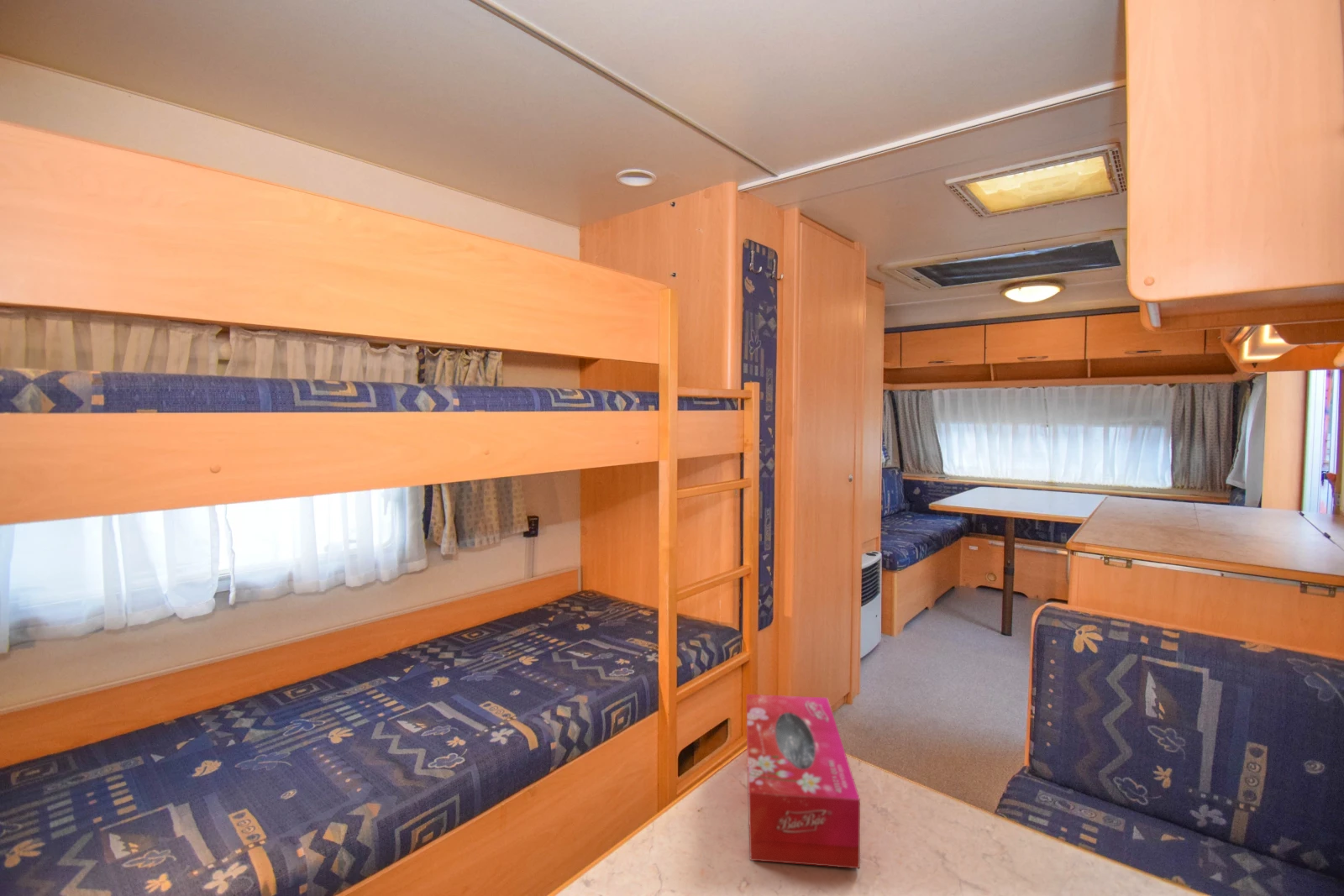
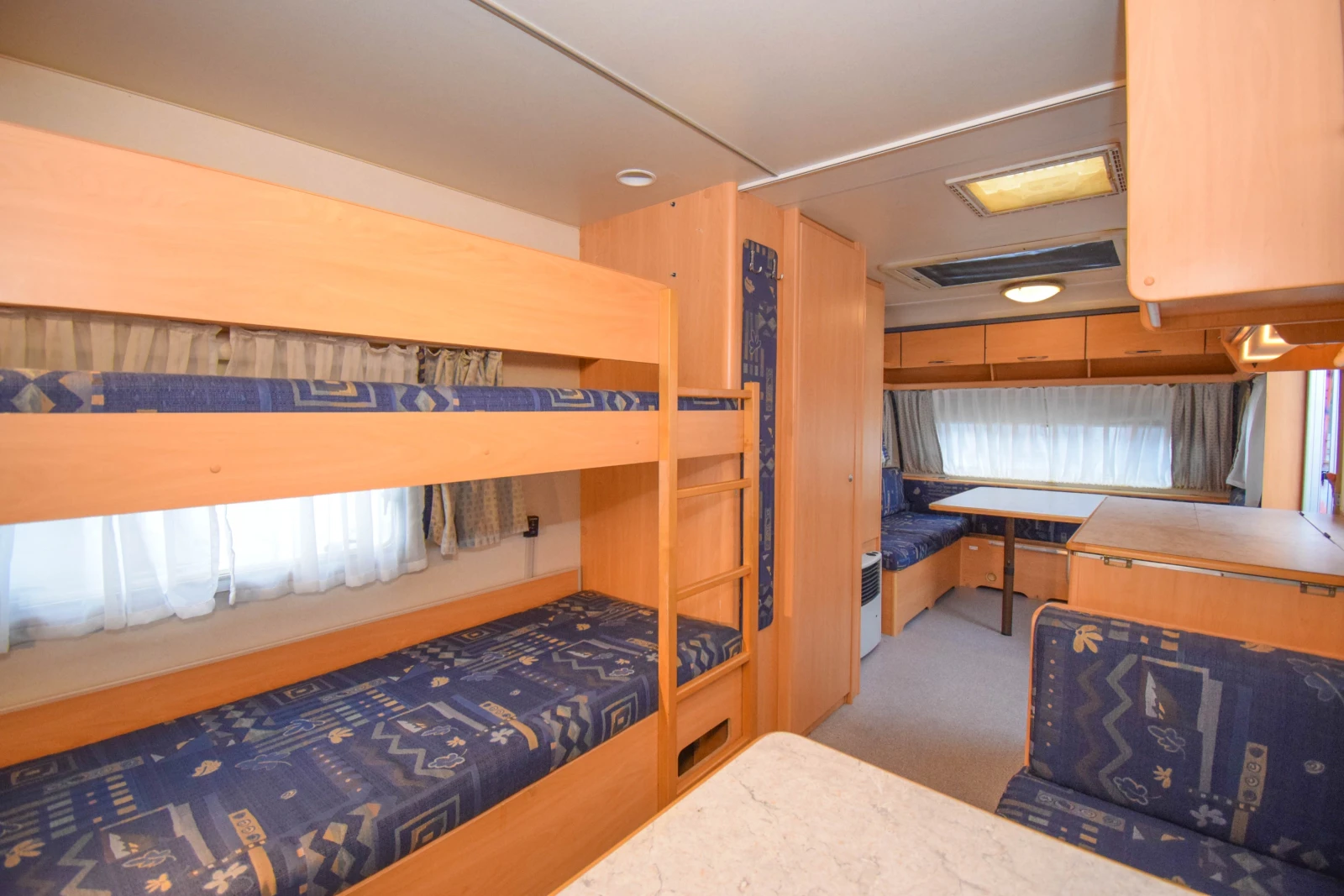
- tissue box (794, 768)
